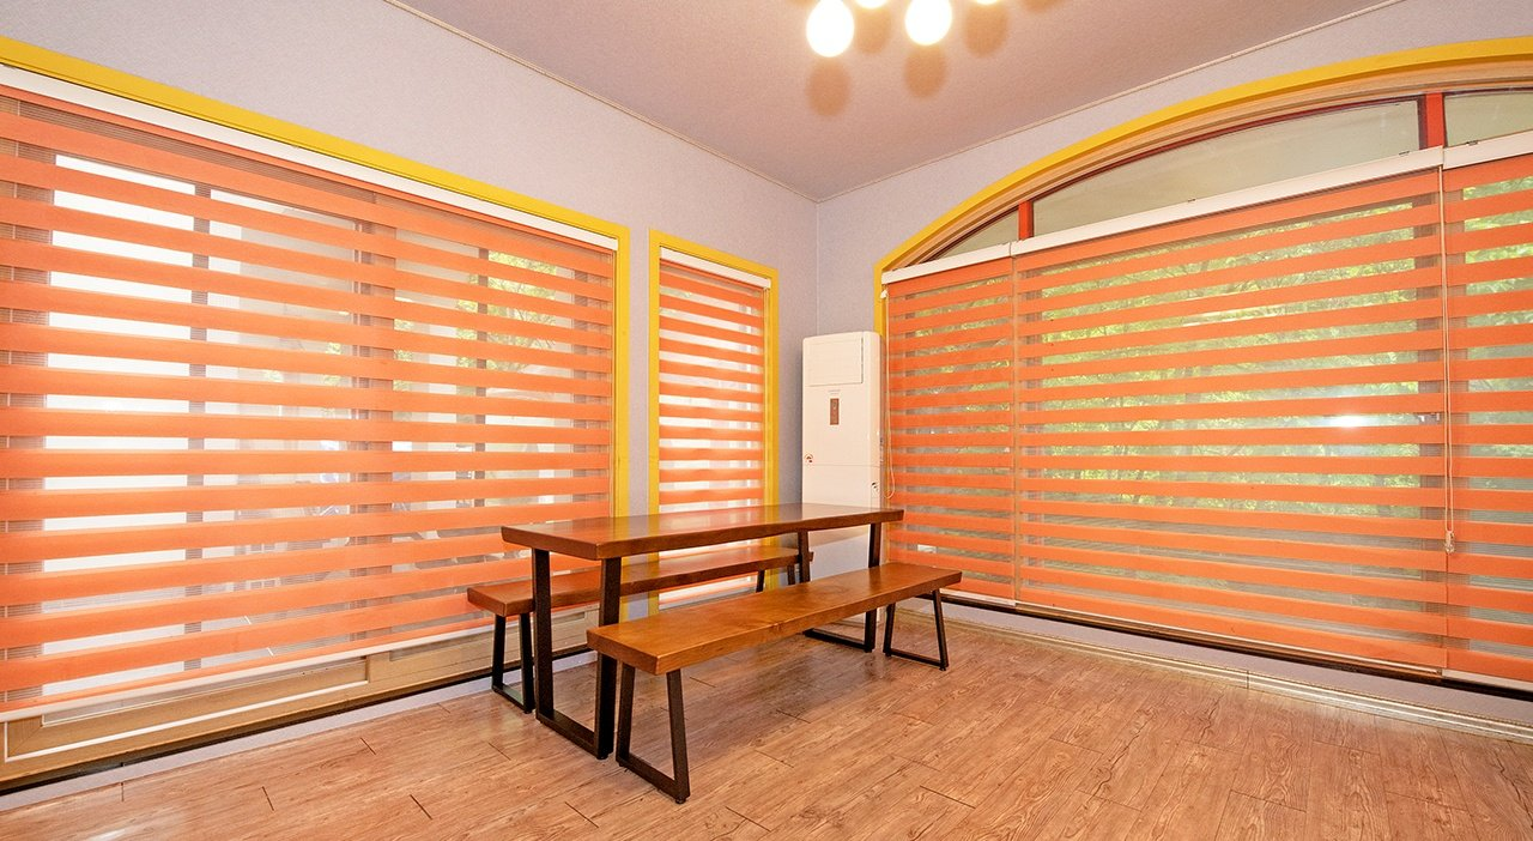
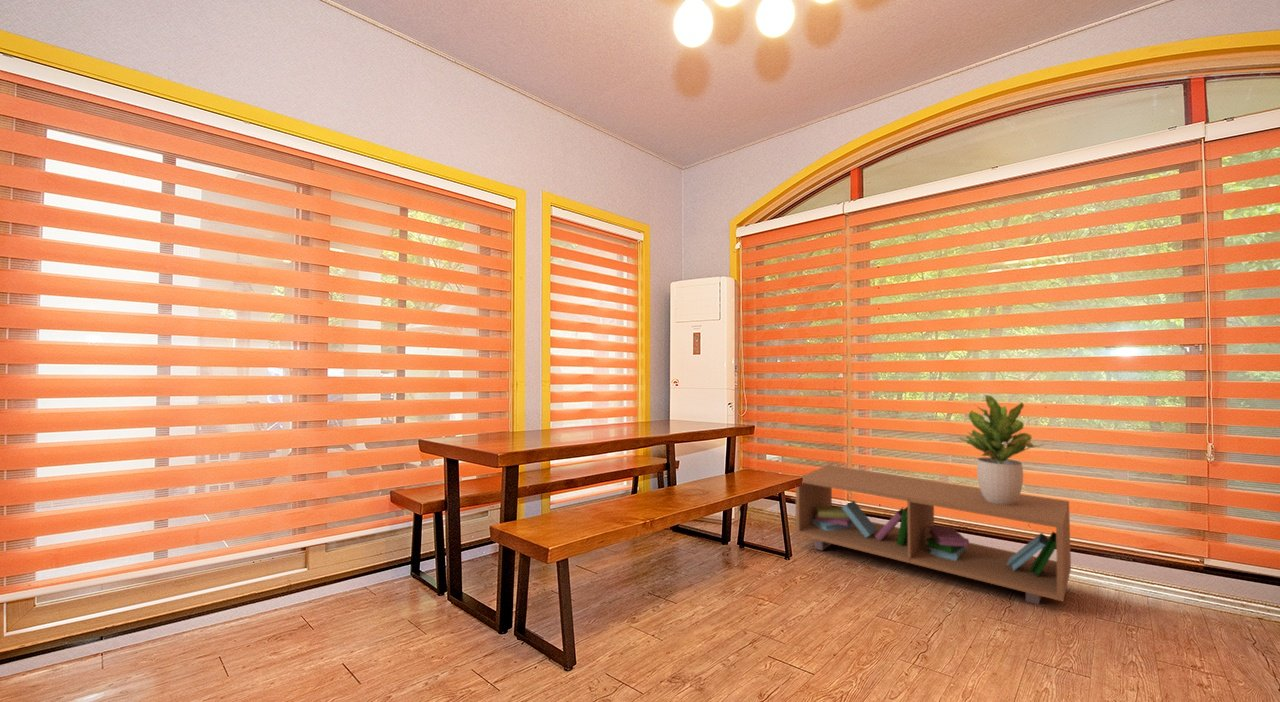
+ storage bench (920, 525)
+ potted plant (1002, 448)
